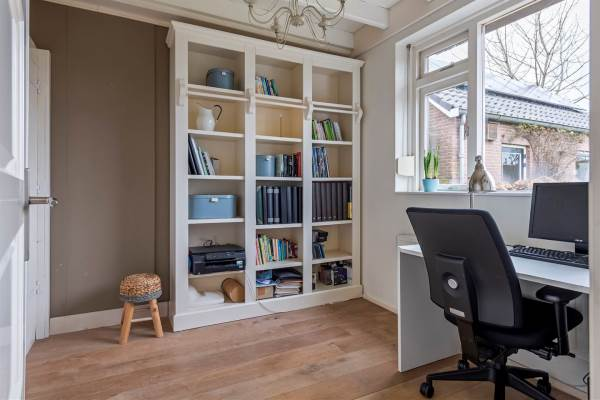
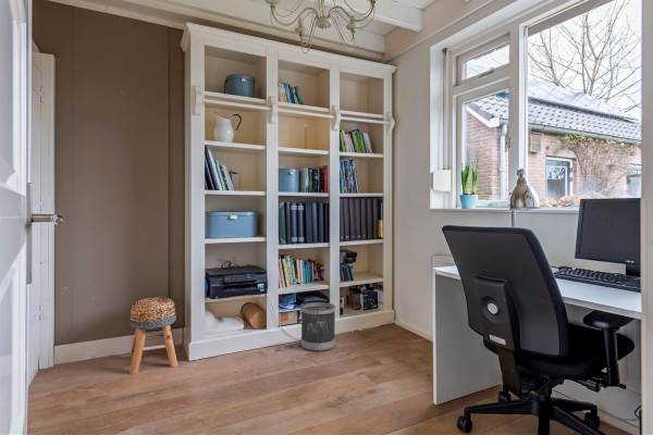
+ wastebasket (318, 324)
